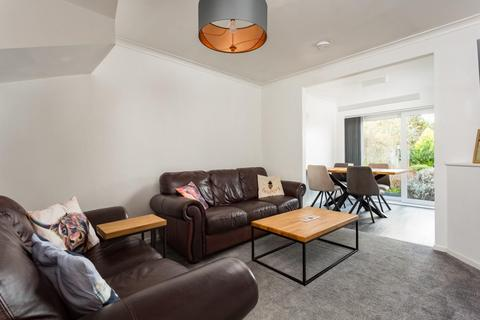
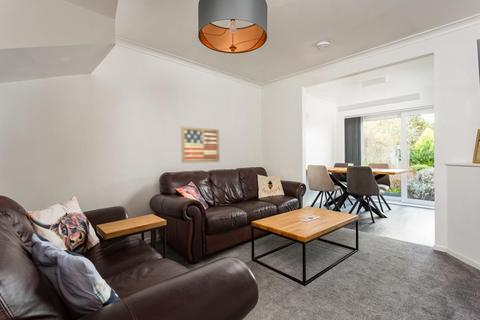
+ wall art (201, 145)
